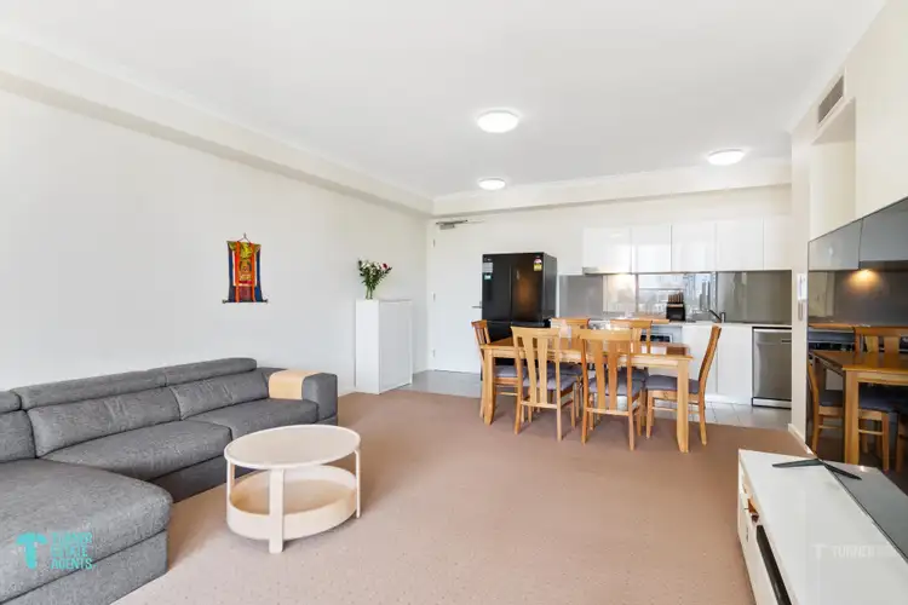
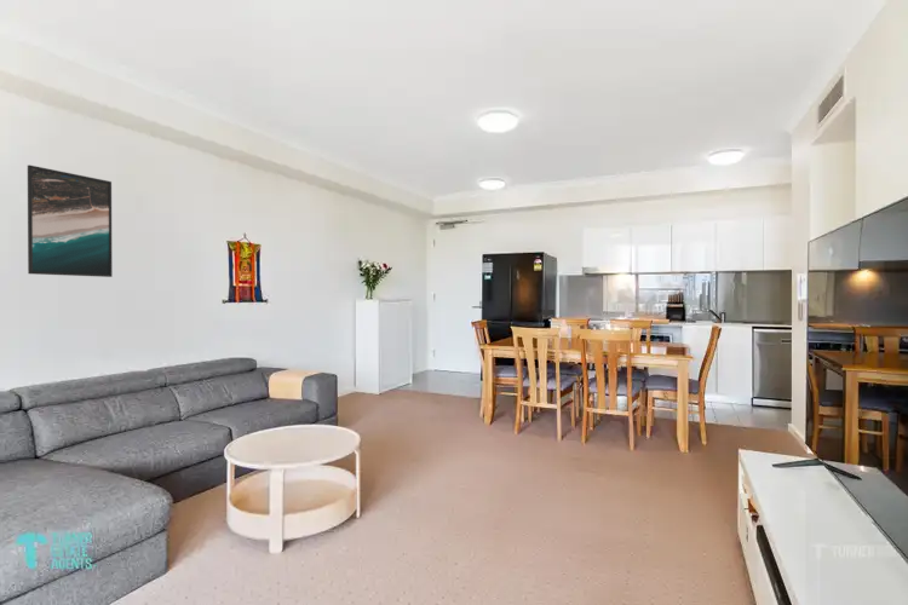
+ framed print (71, 224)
